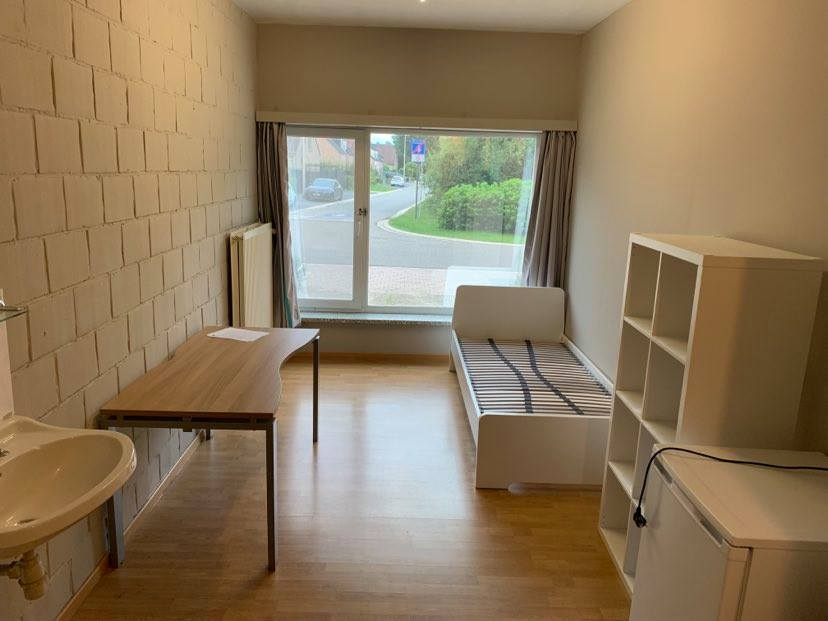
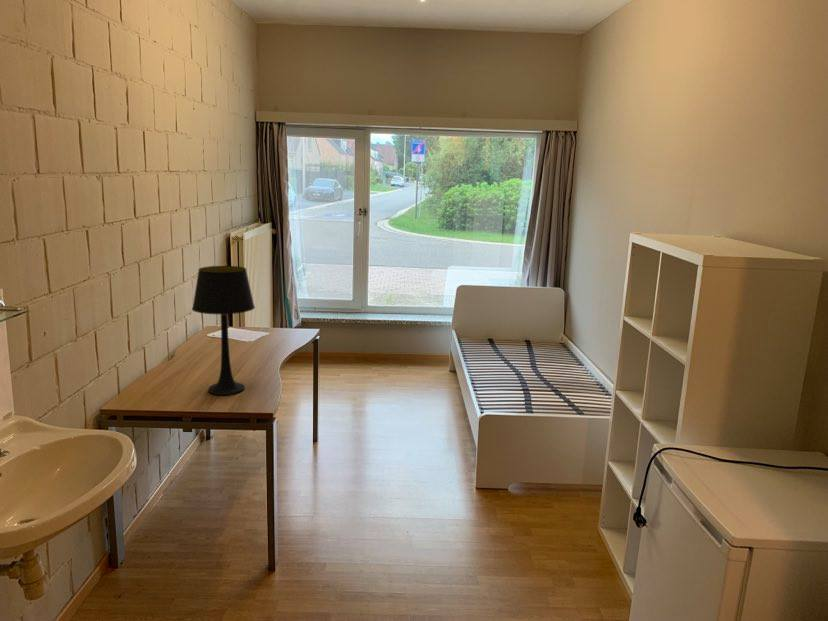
+ table lamp (224, 330)
